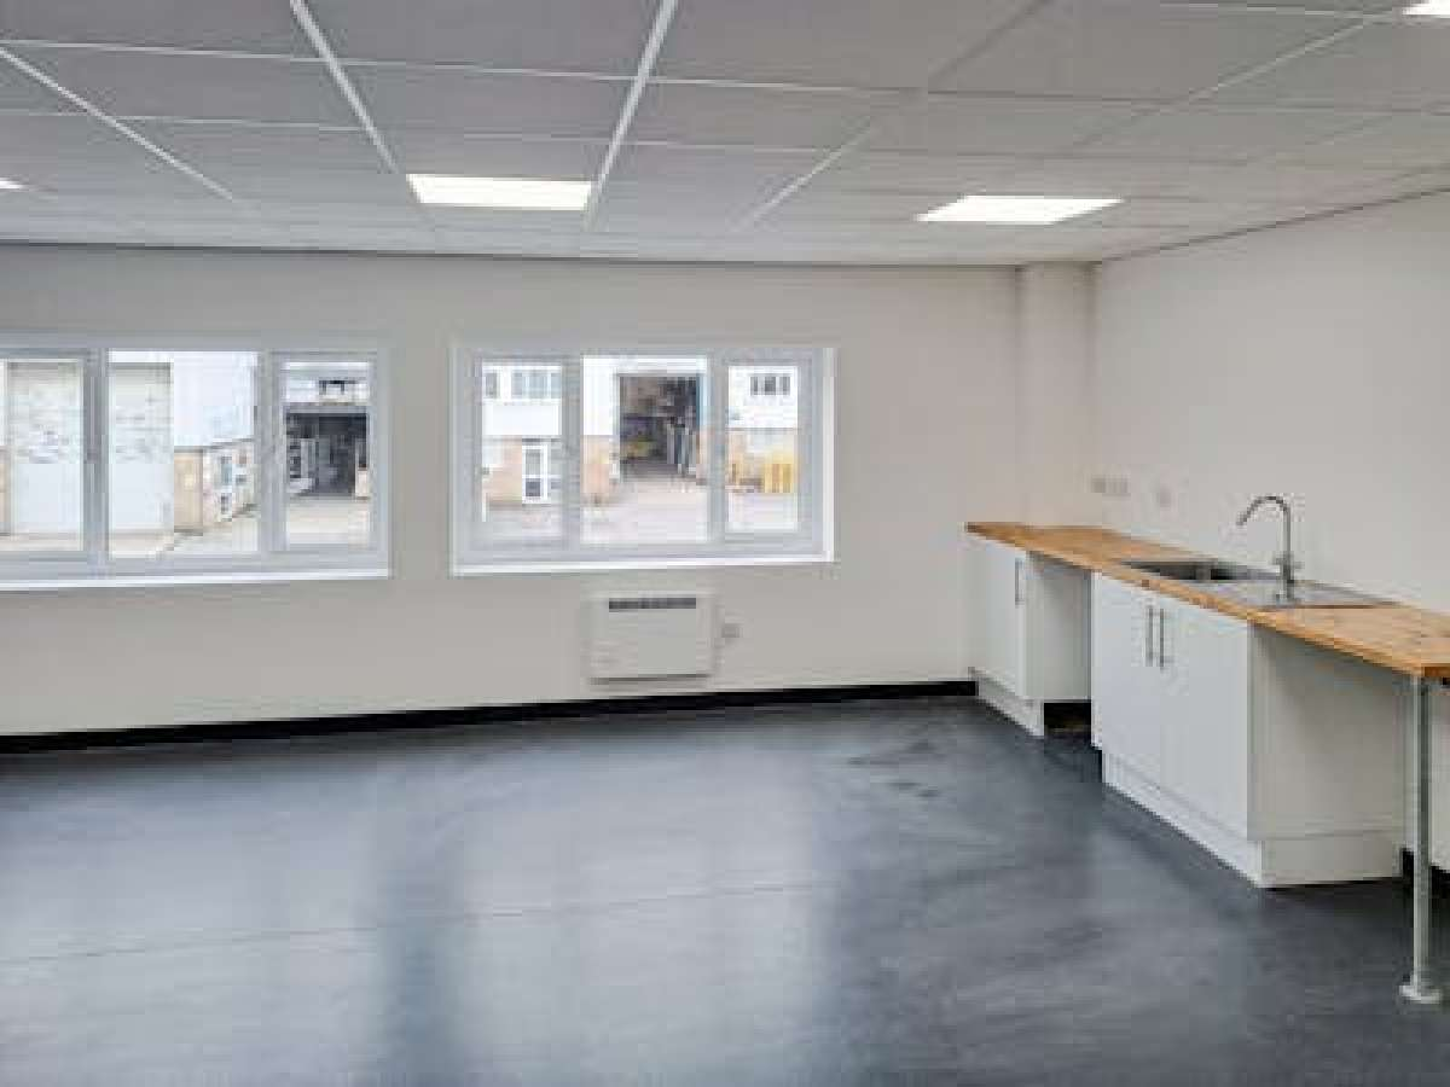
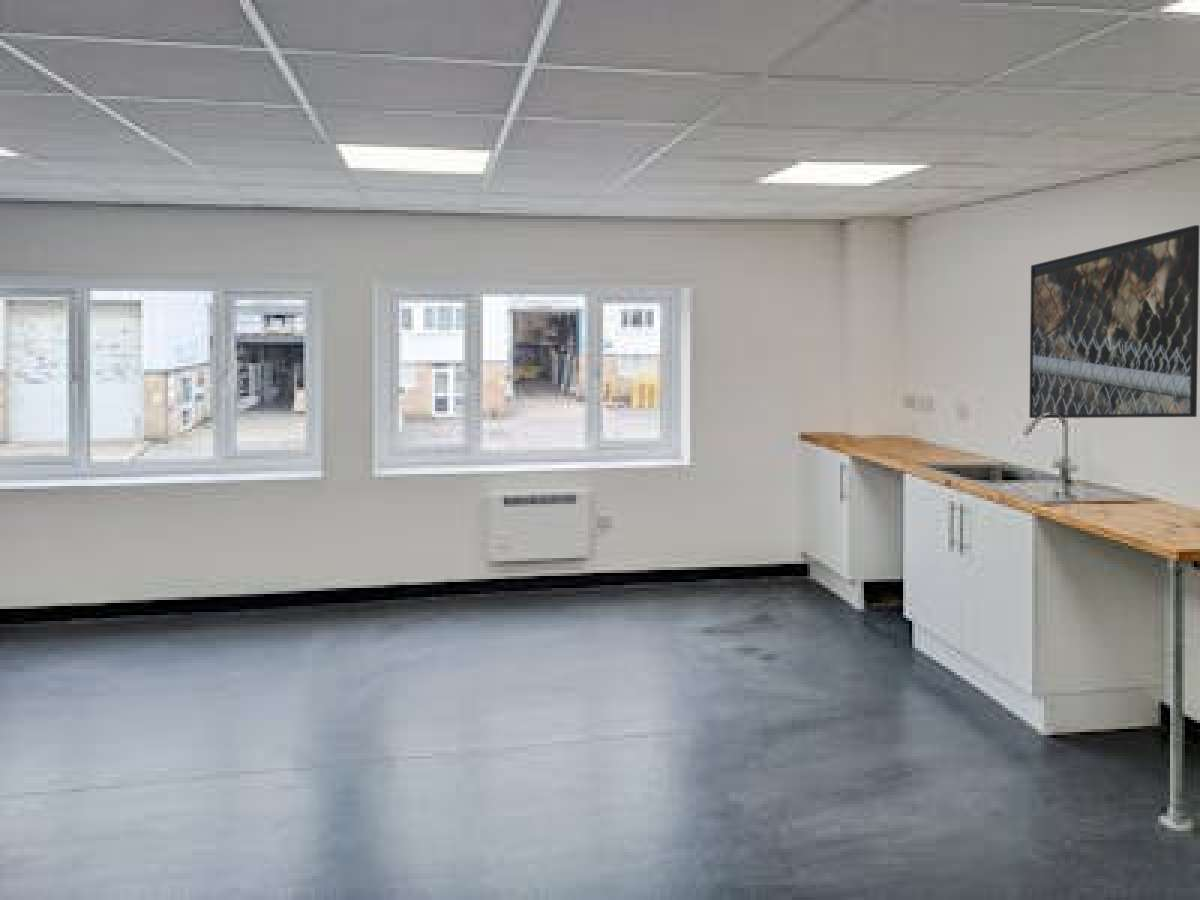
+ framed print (1104, 332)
